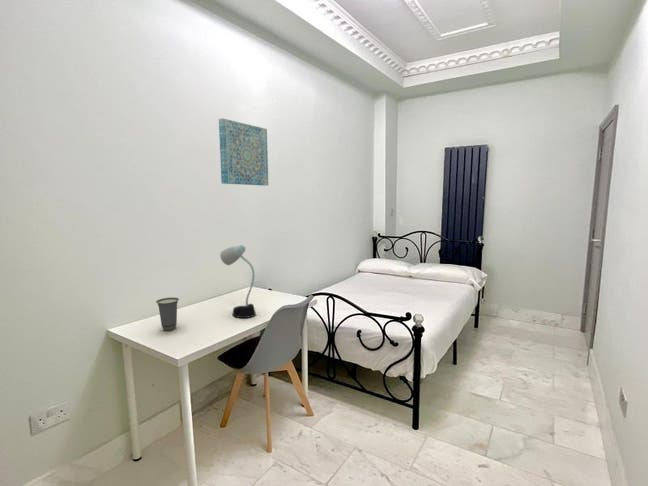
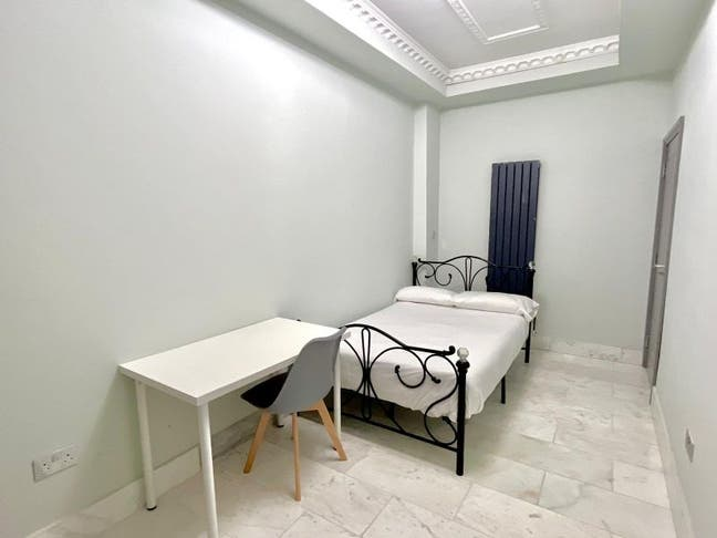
- cup (168, 314)
- desk lamp (251, 283)
- wall art (245, 154)
